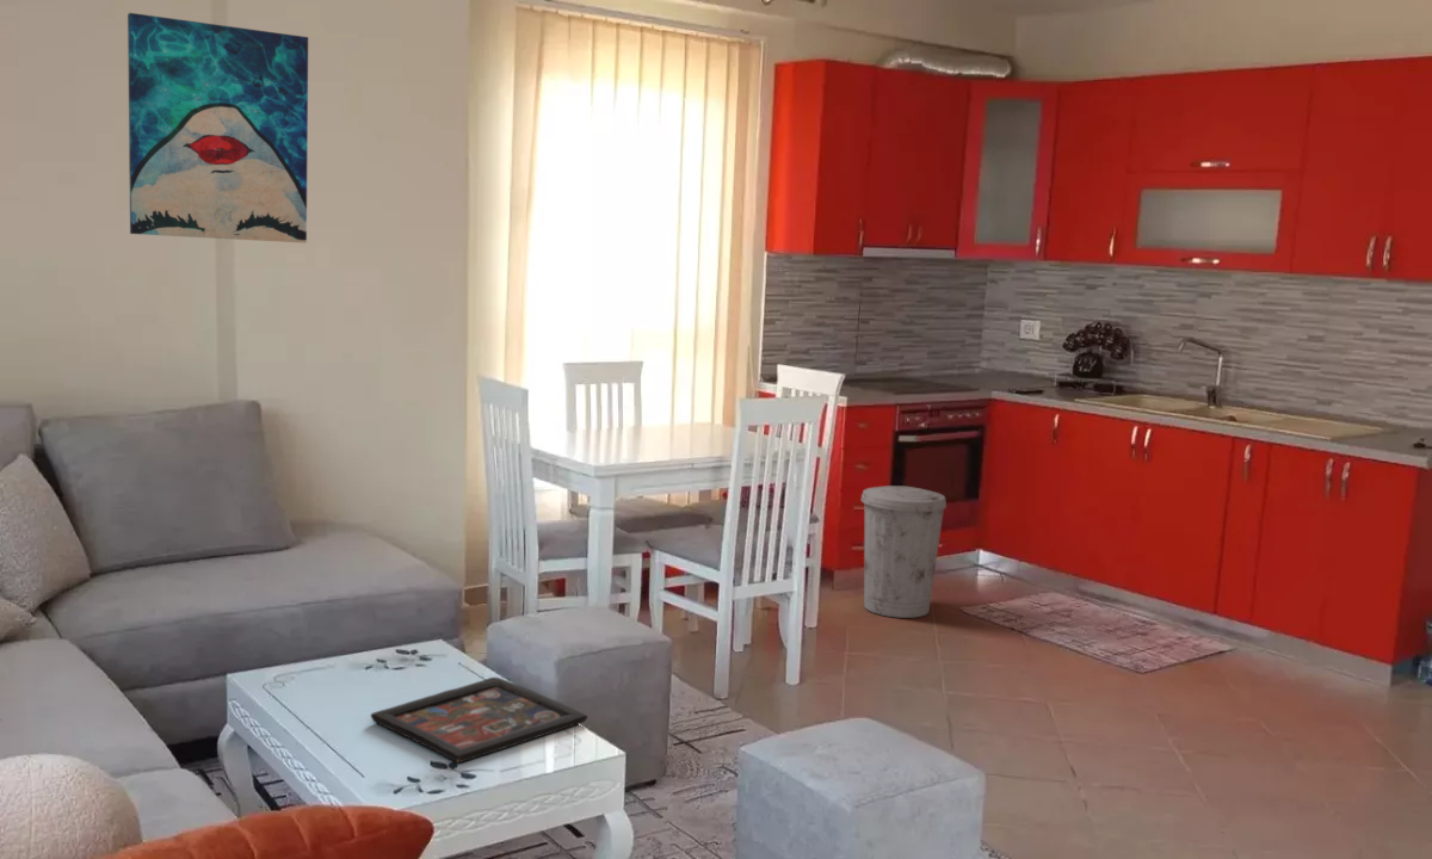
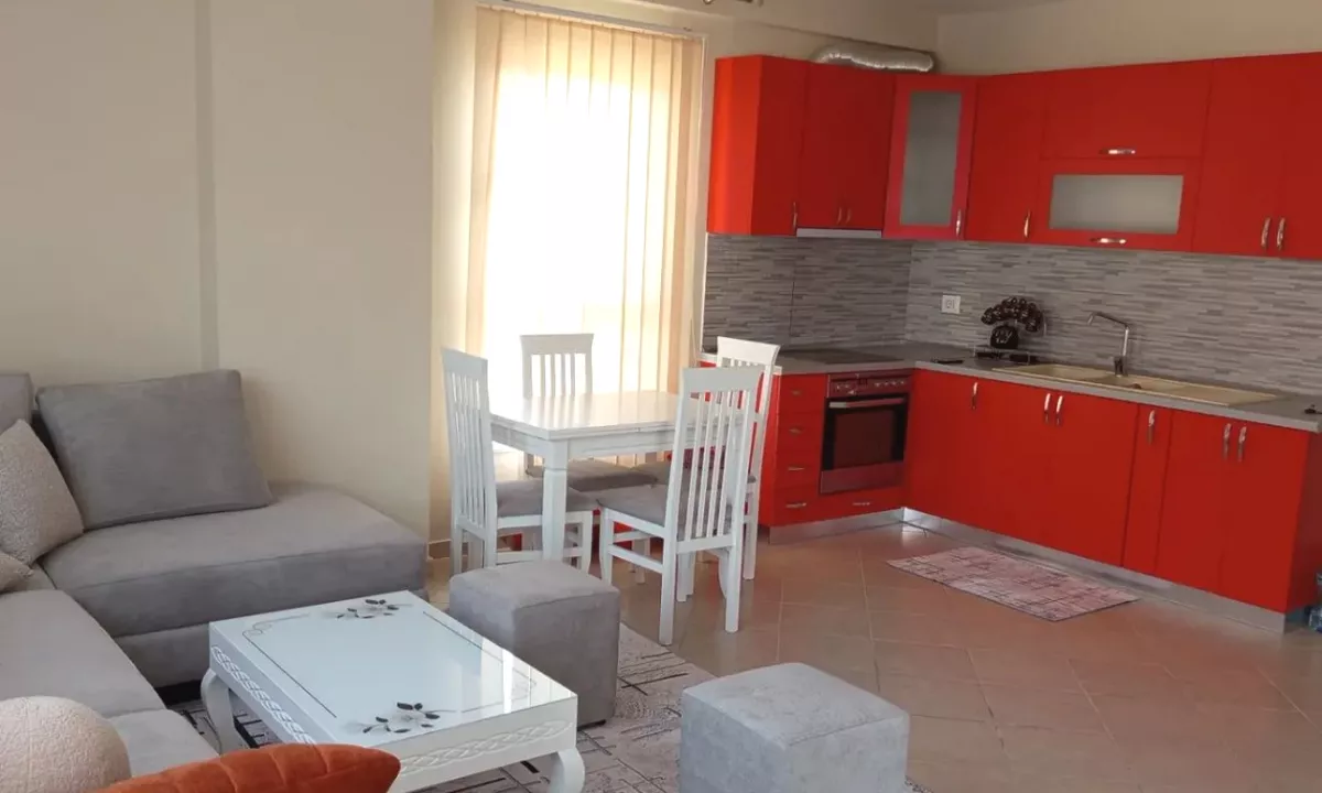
- wall art (221, 132)
- trash can (900, 549)
- decorative tray (480, 716)
